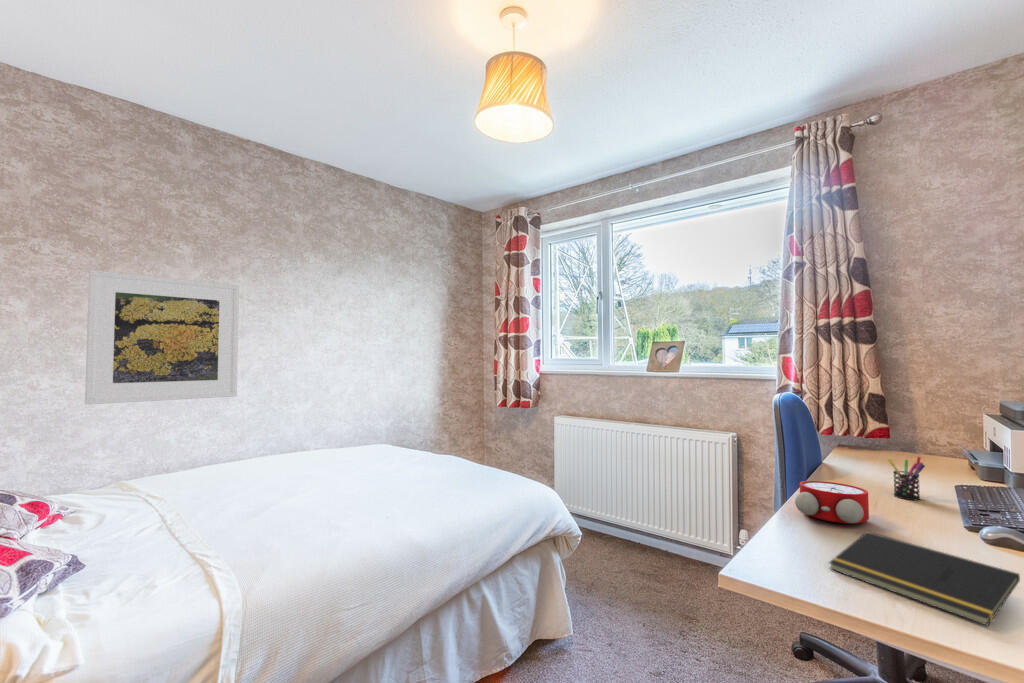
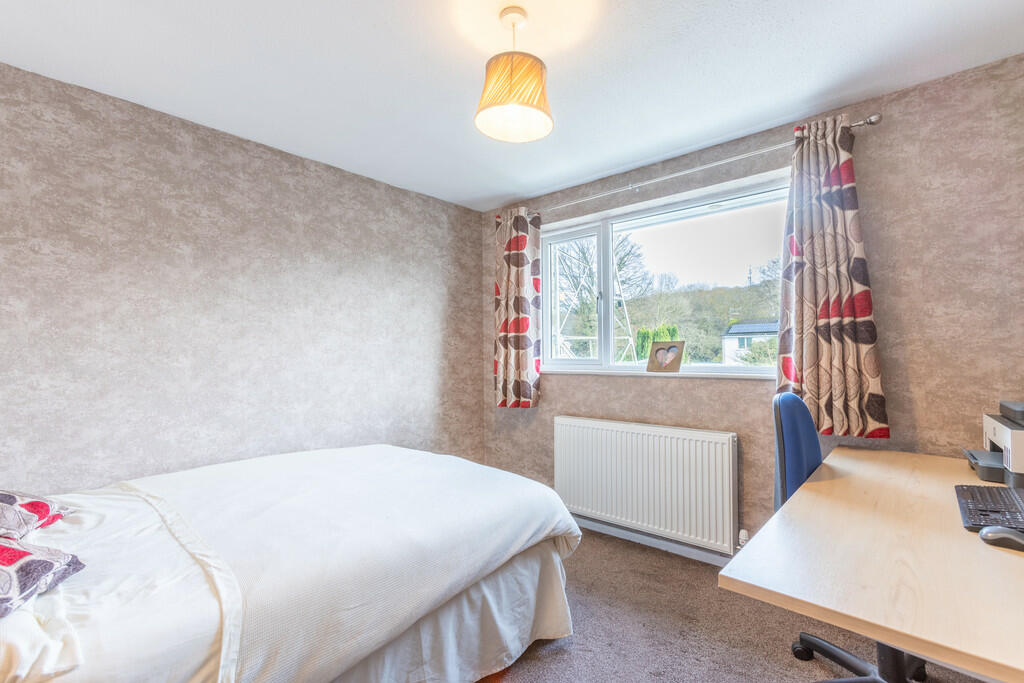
- pen holder (907, 476)
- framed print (169, 338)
- notepad (917, 571)
- alarm clock (833, 501)
